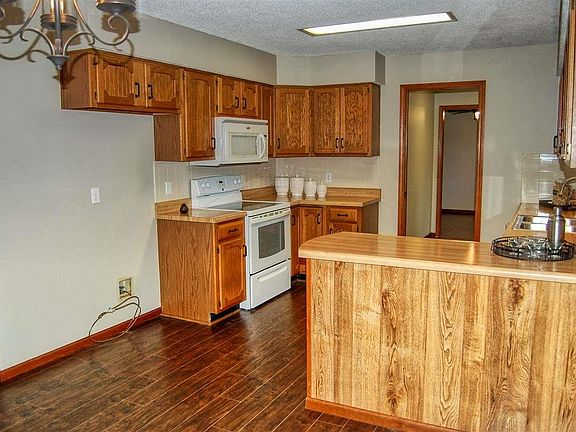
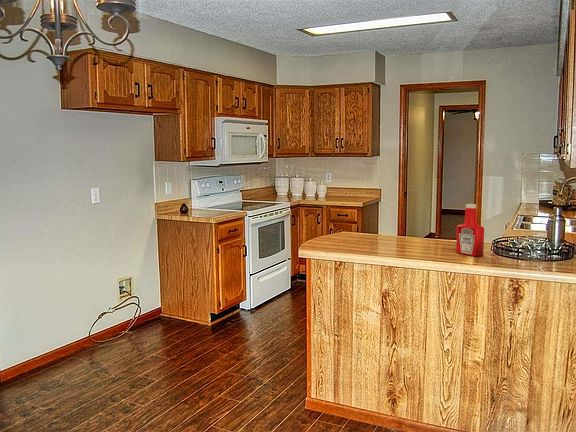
+ soap bottle (470, 229)
